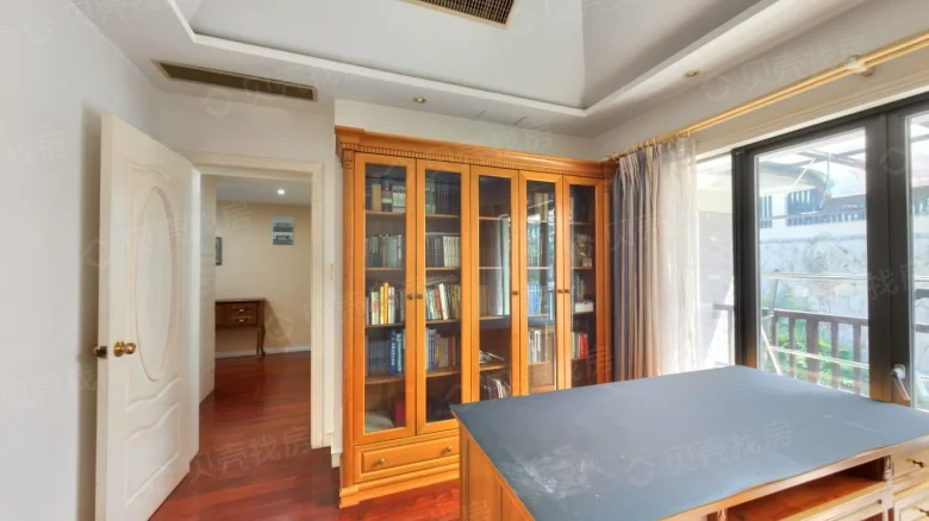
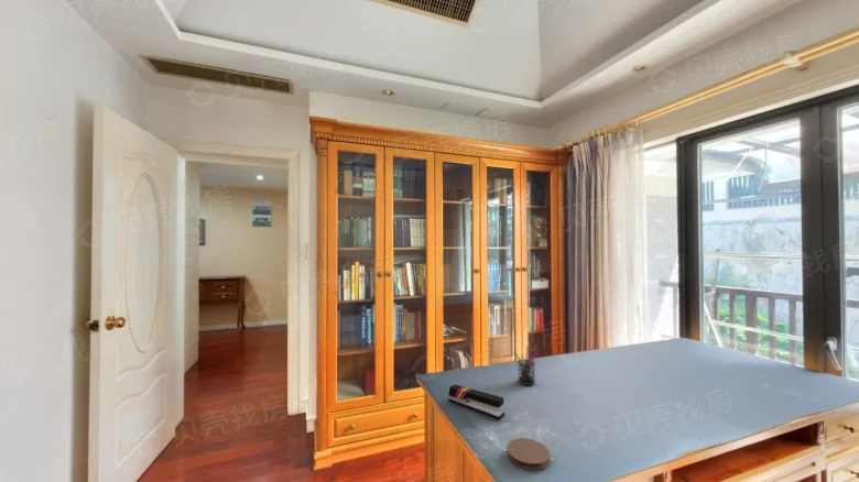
+ coaster (528, 452)
+ pen holder (524, 364)
+ stapler (475, 398)
